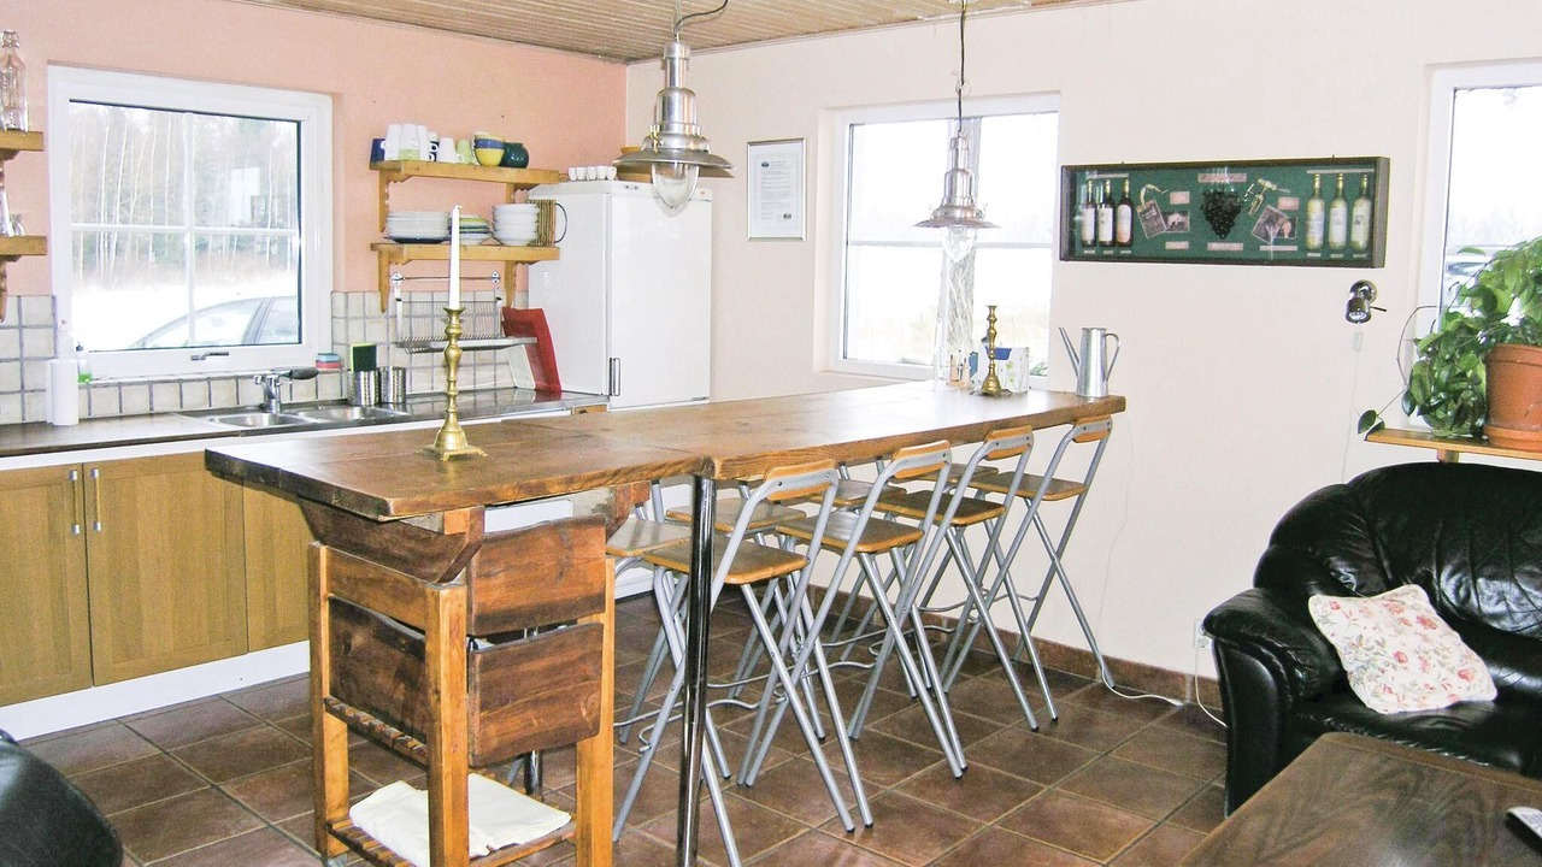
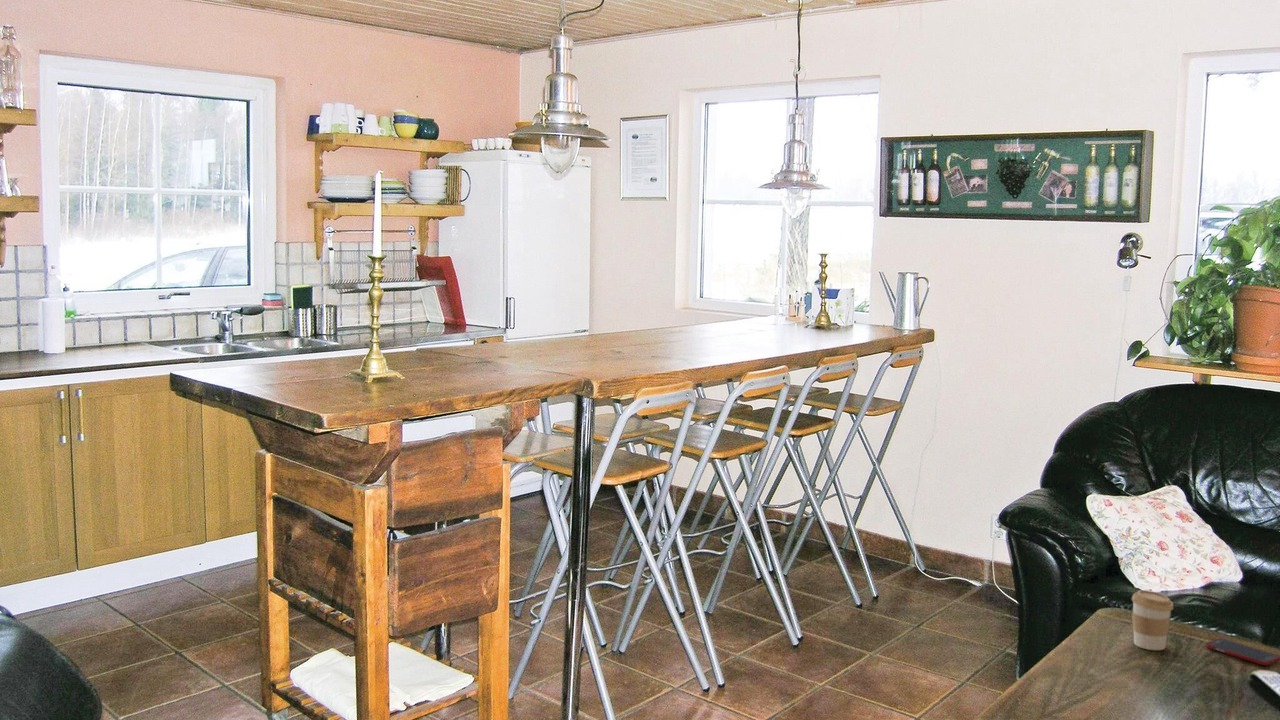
+ cell phone (1242, 651)
+ coffee cup (1151, 619)
